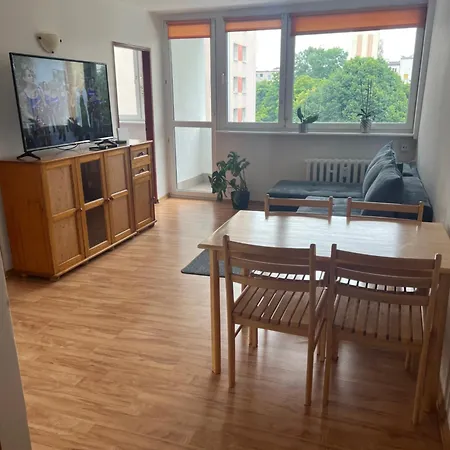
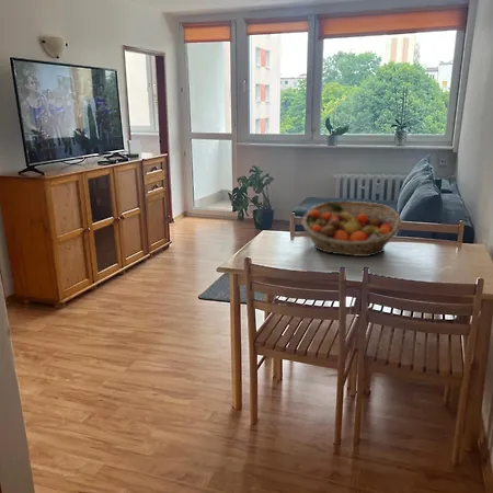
+ fruit basket (349, 227)
